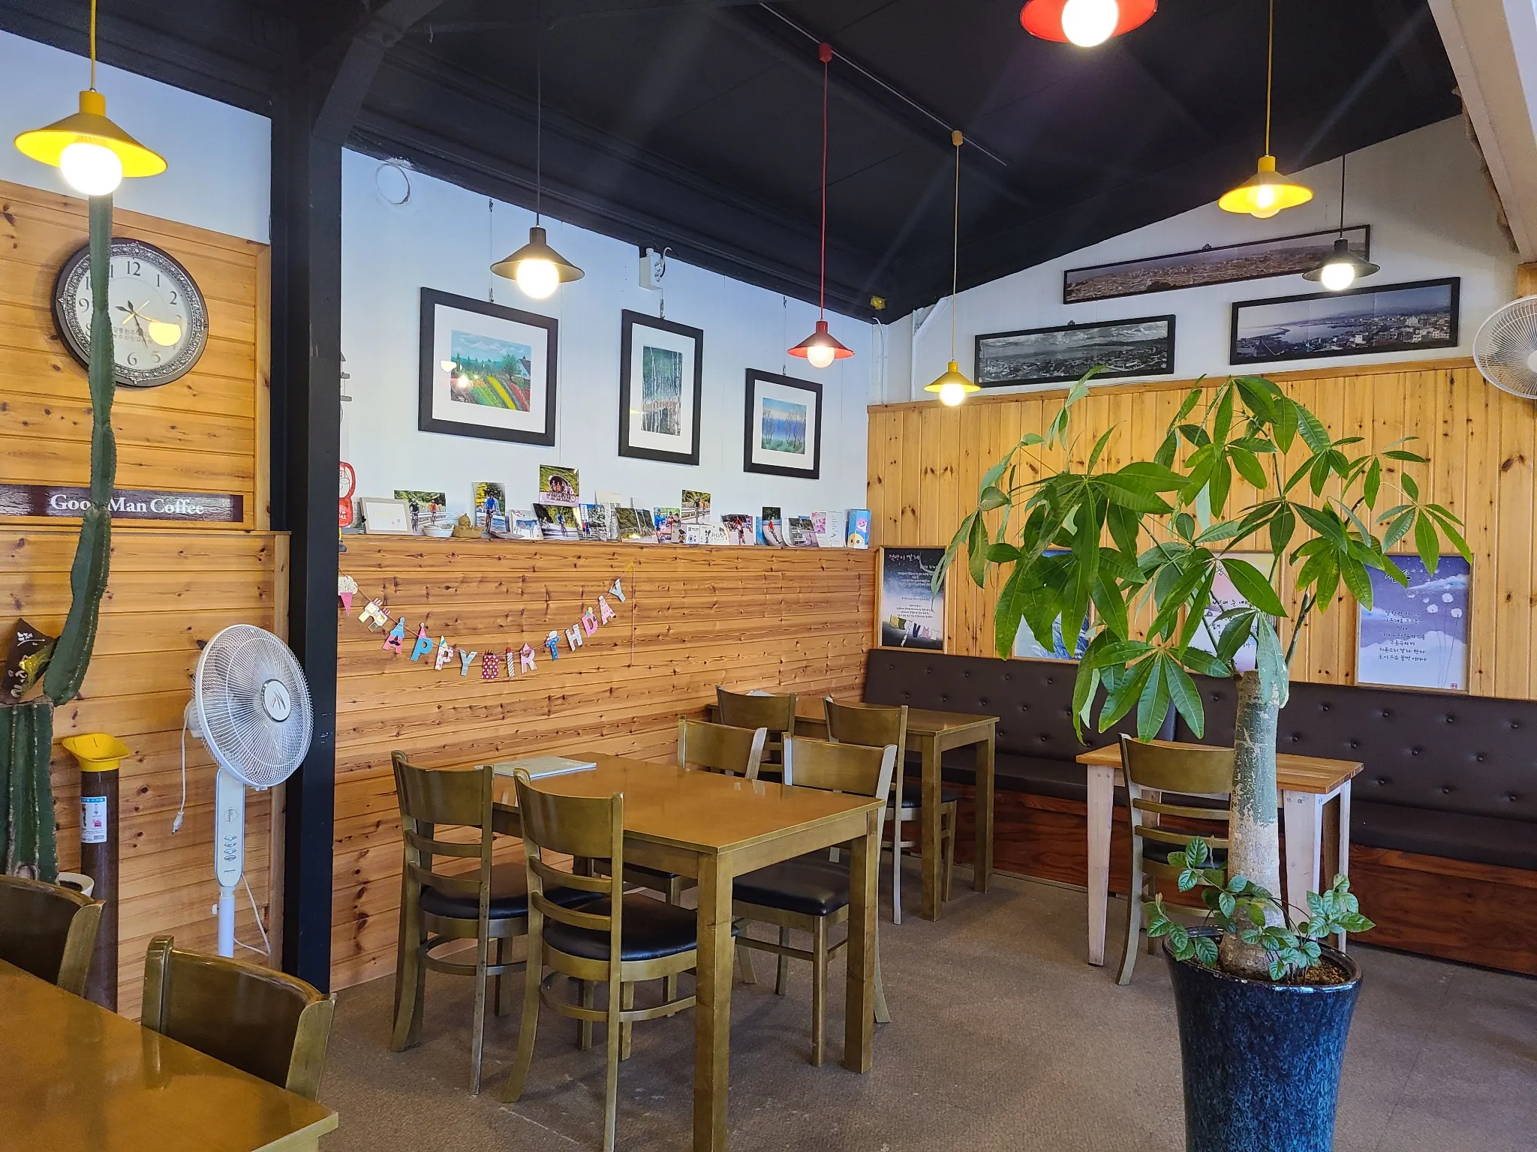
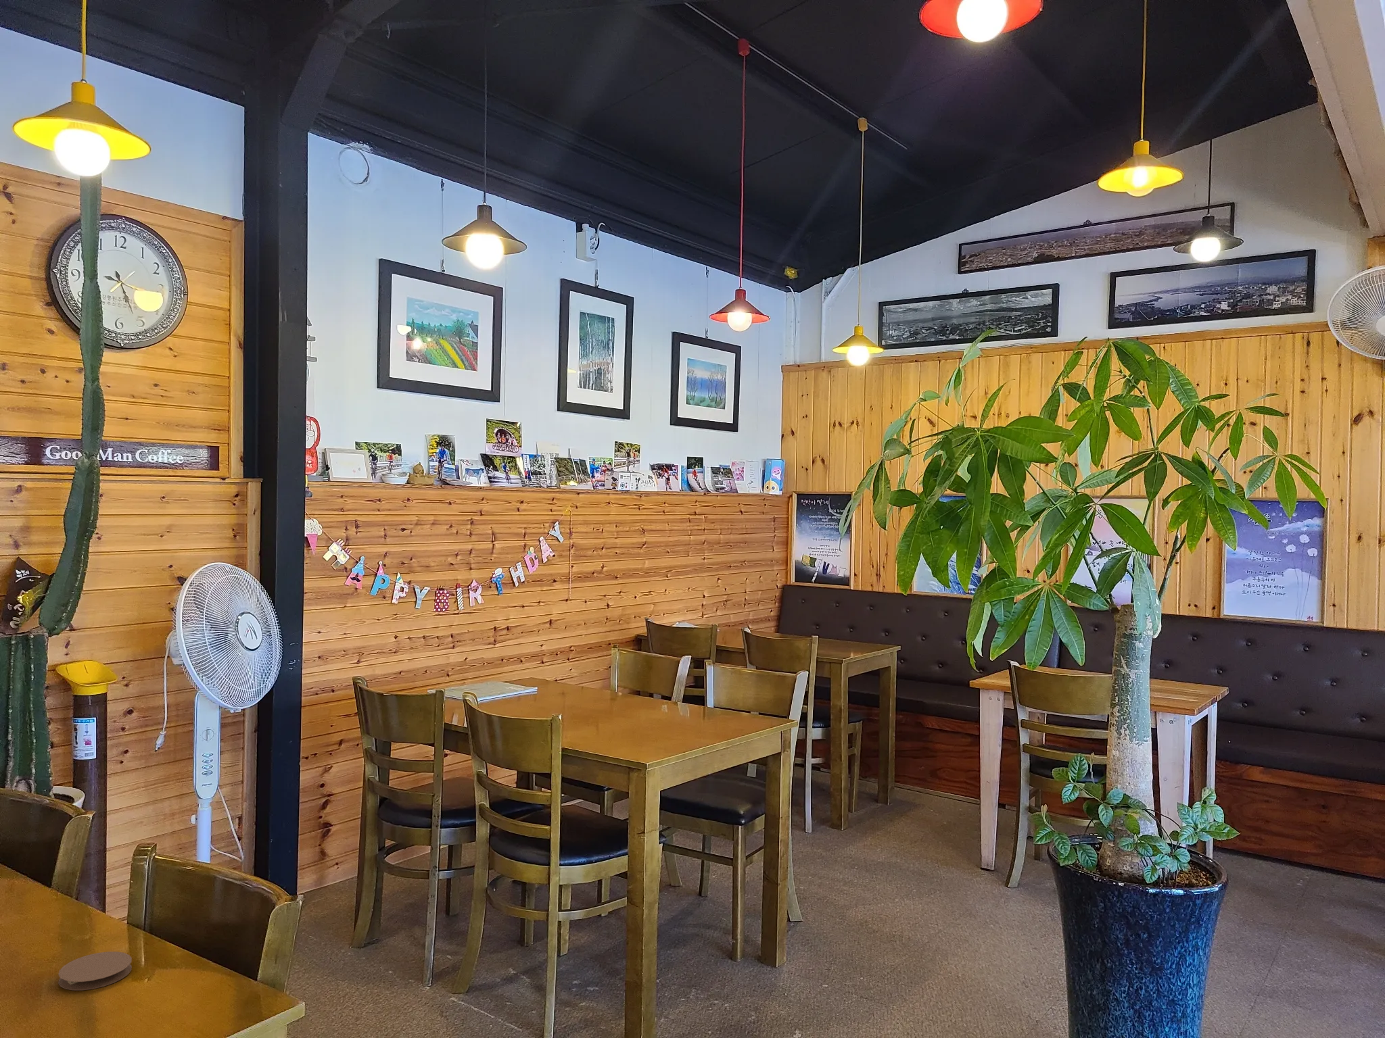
+ coaster (95, 969)
